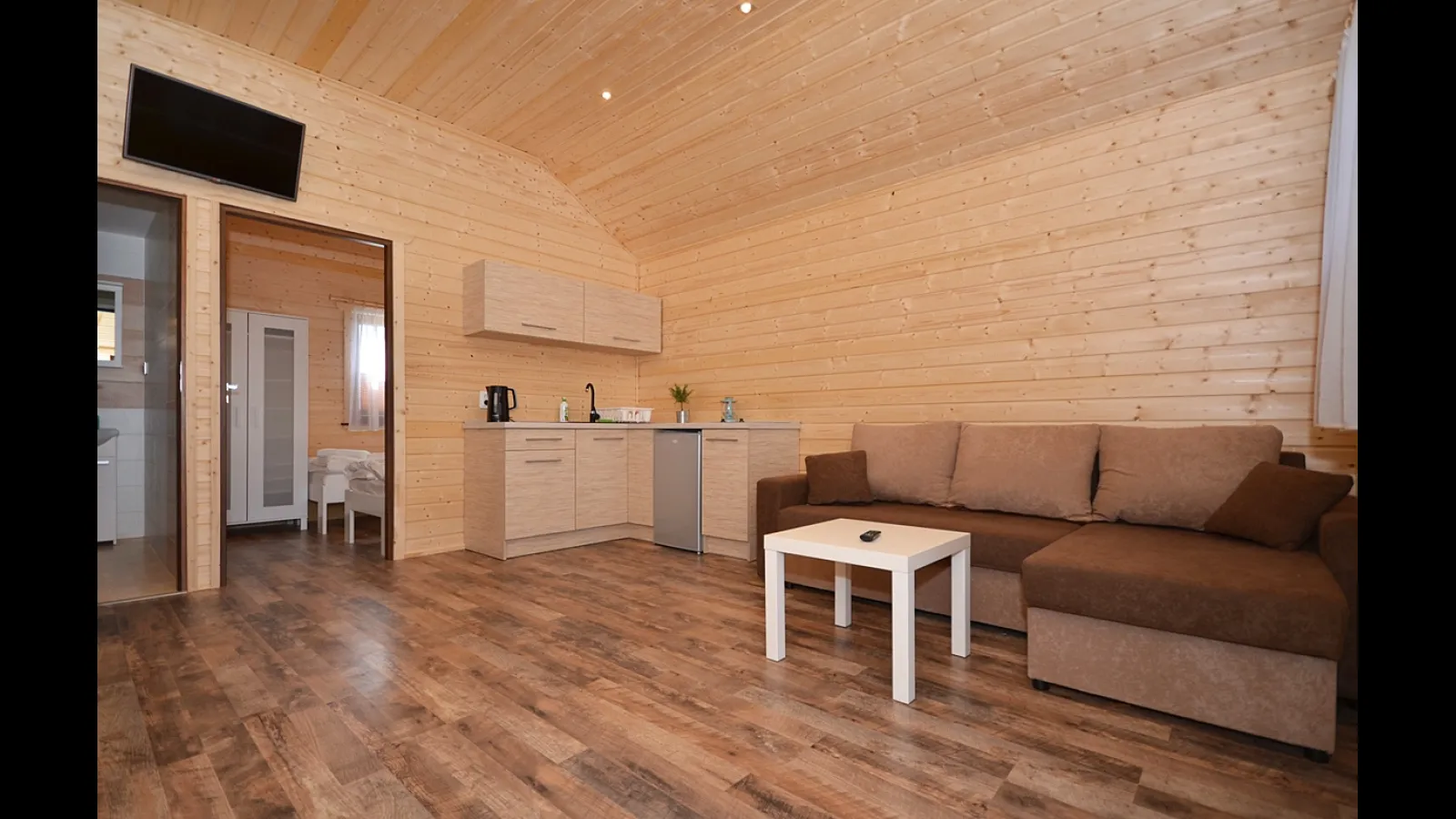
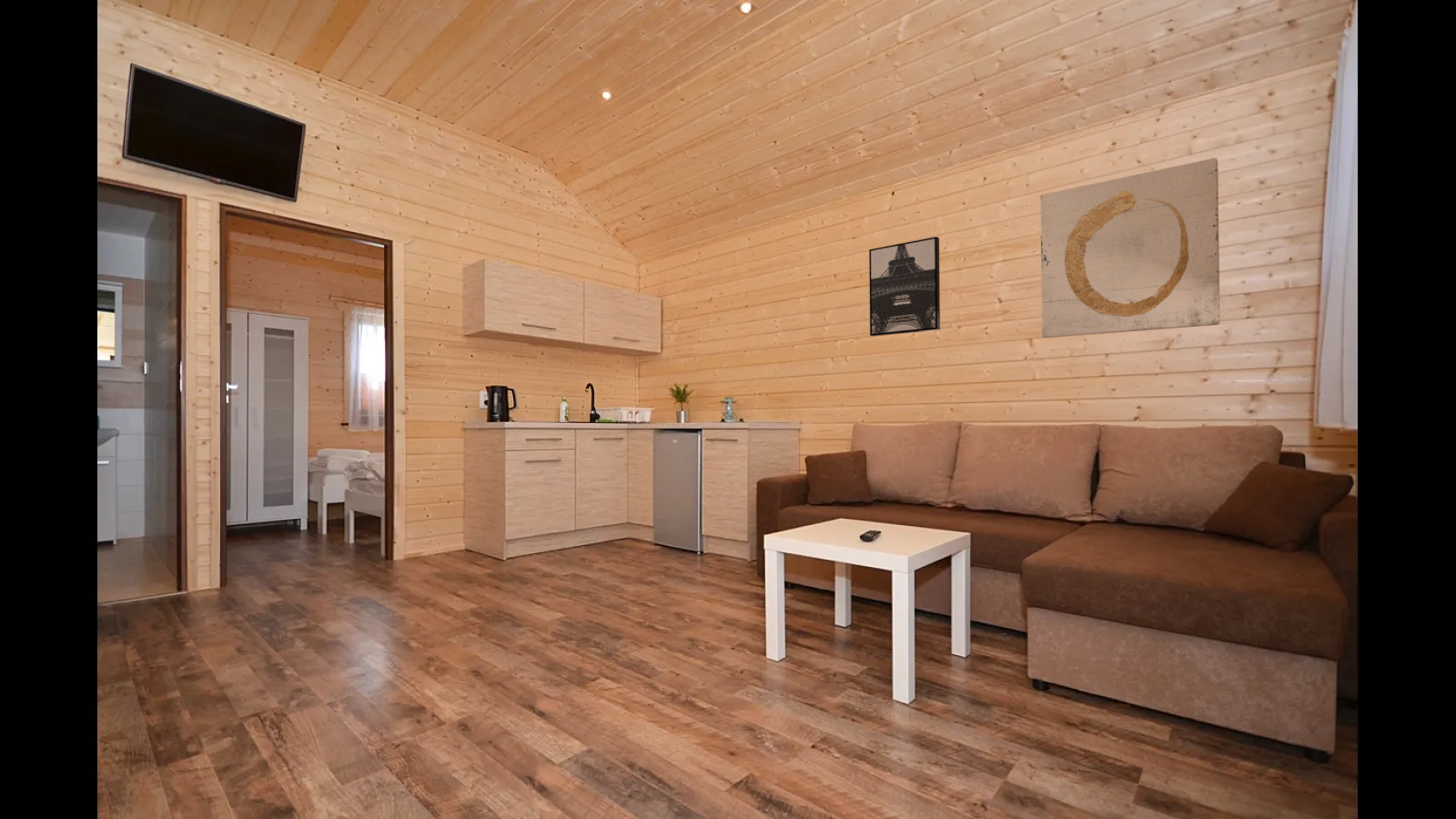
+ wall art (1123, 255)
+ wall art (903, 288)
